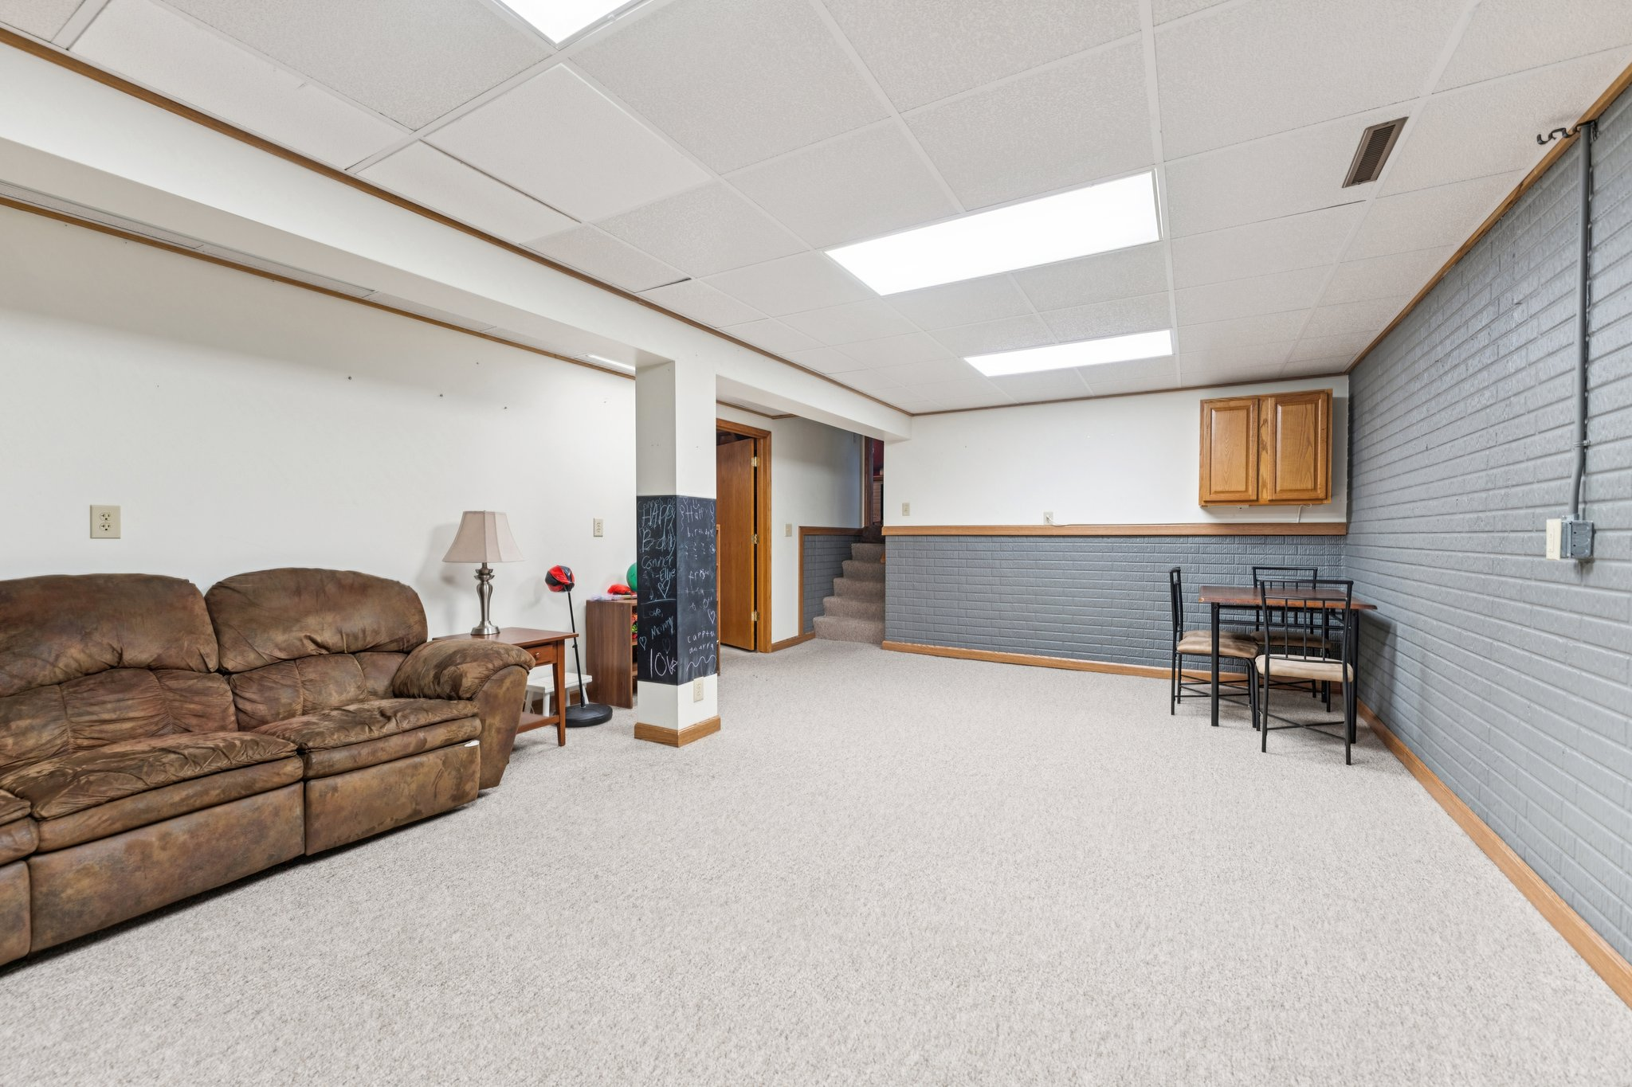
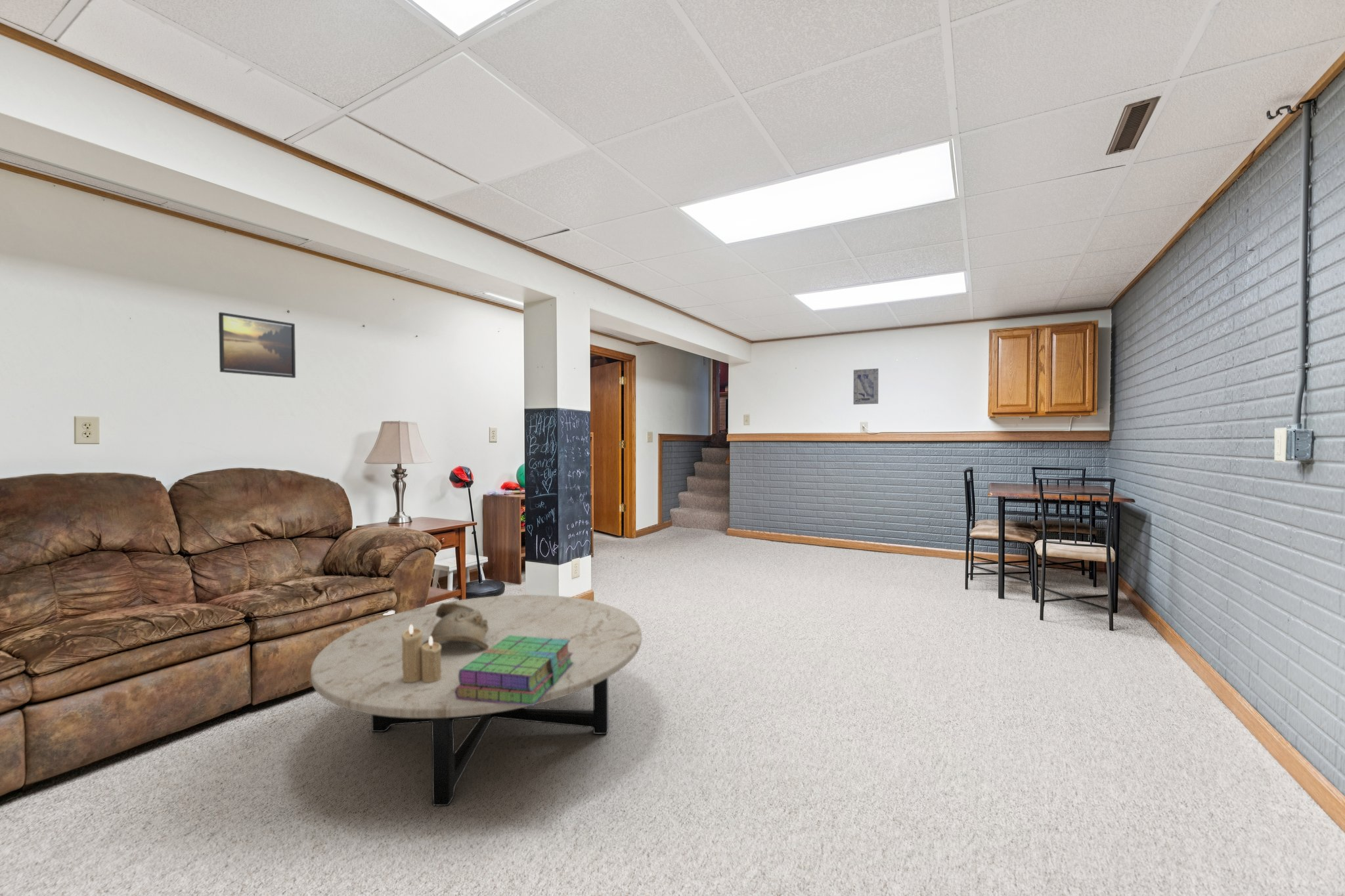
+ candle (422, 651)
+ coffee table (485, 701)
+ wall art (866, 387)
+ decorative bowl (460, 624)
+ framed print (259, 347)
+ stack of books (518, 666)
